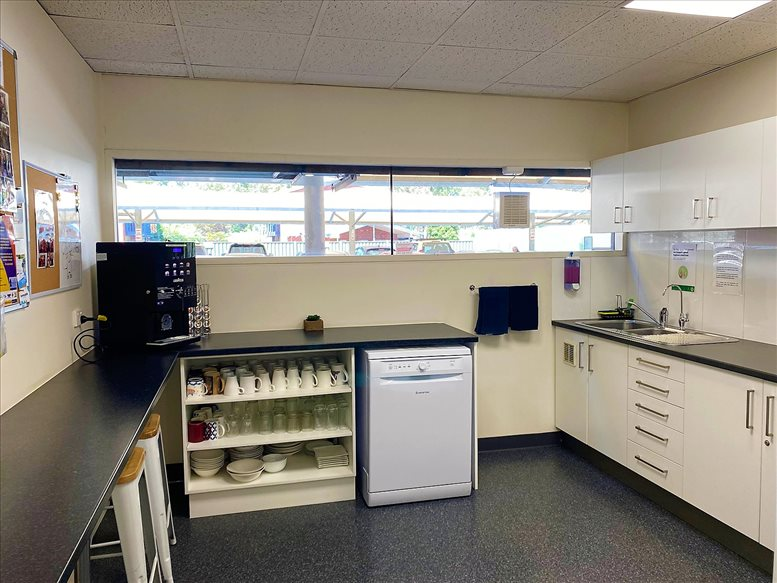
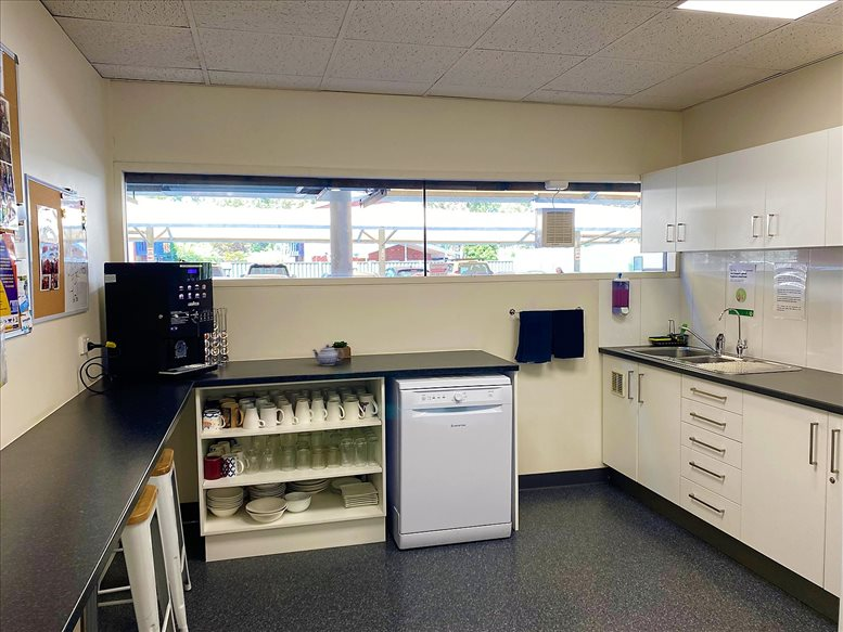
+ teapot (328, 354)
